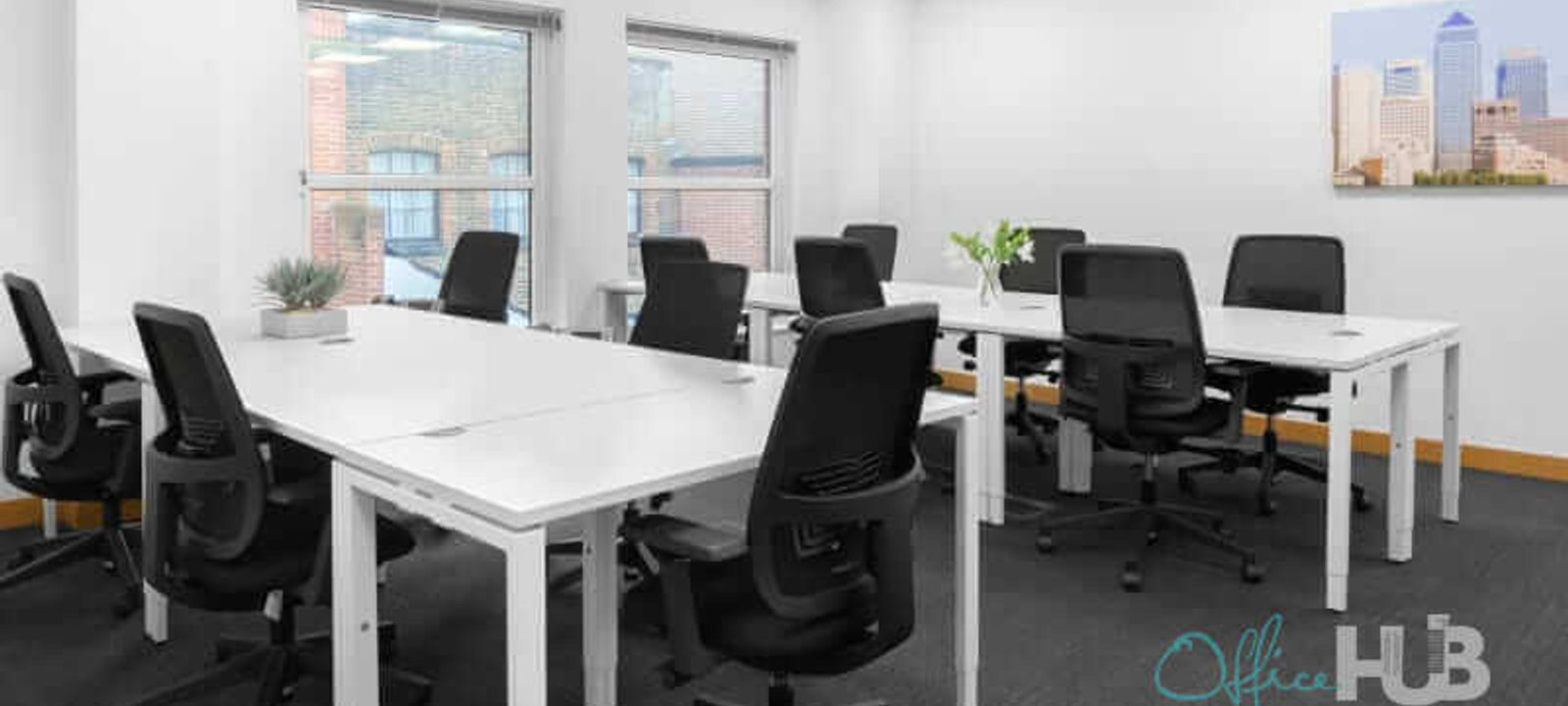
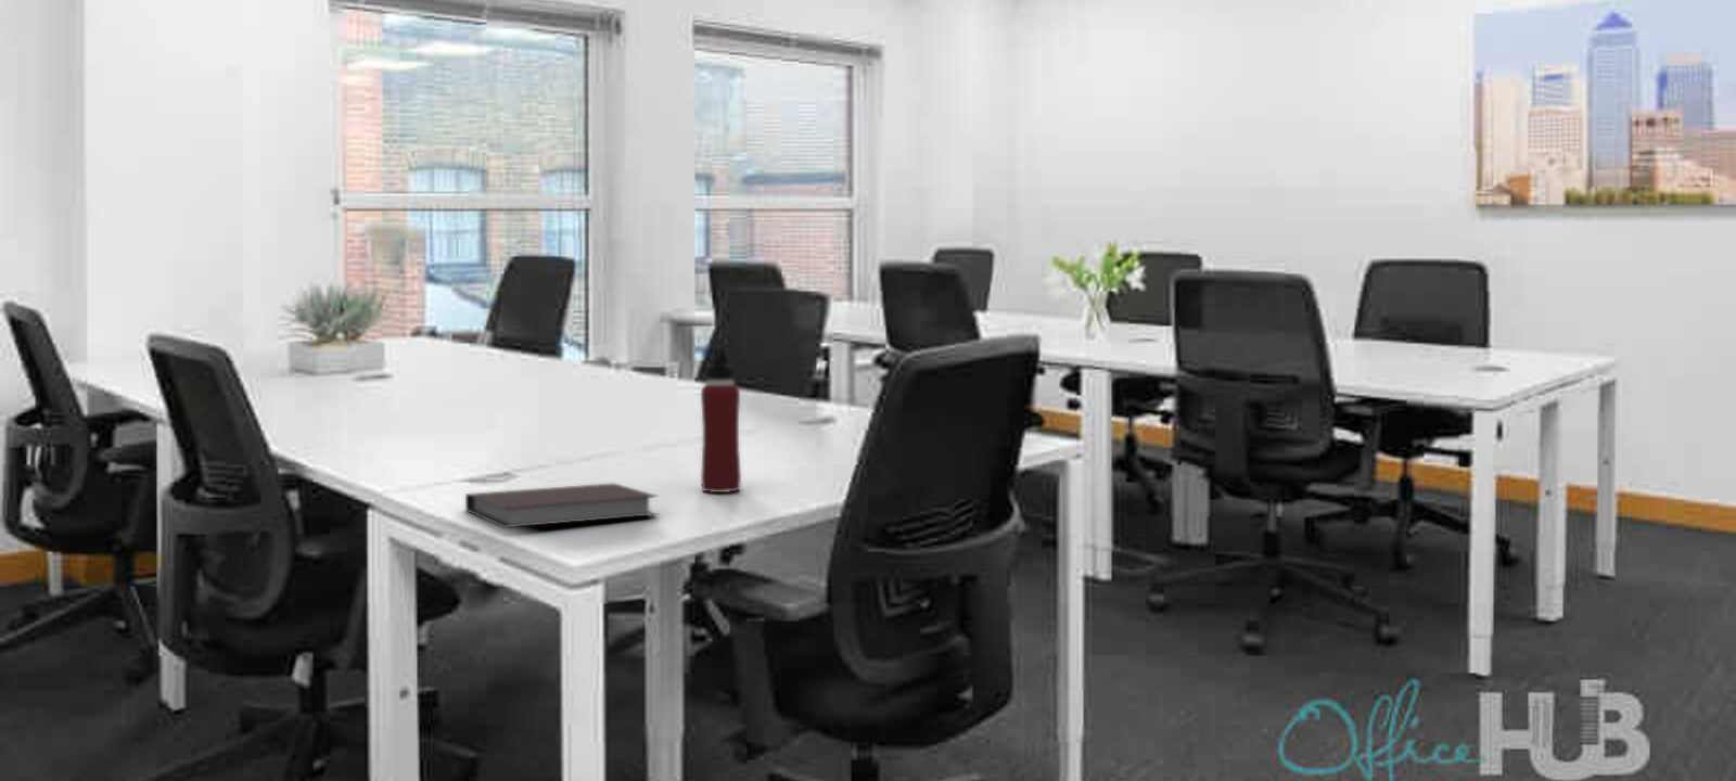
+ notebook (561, 503)
+ water bottle (721, 418)
